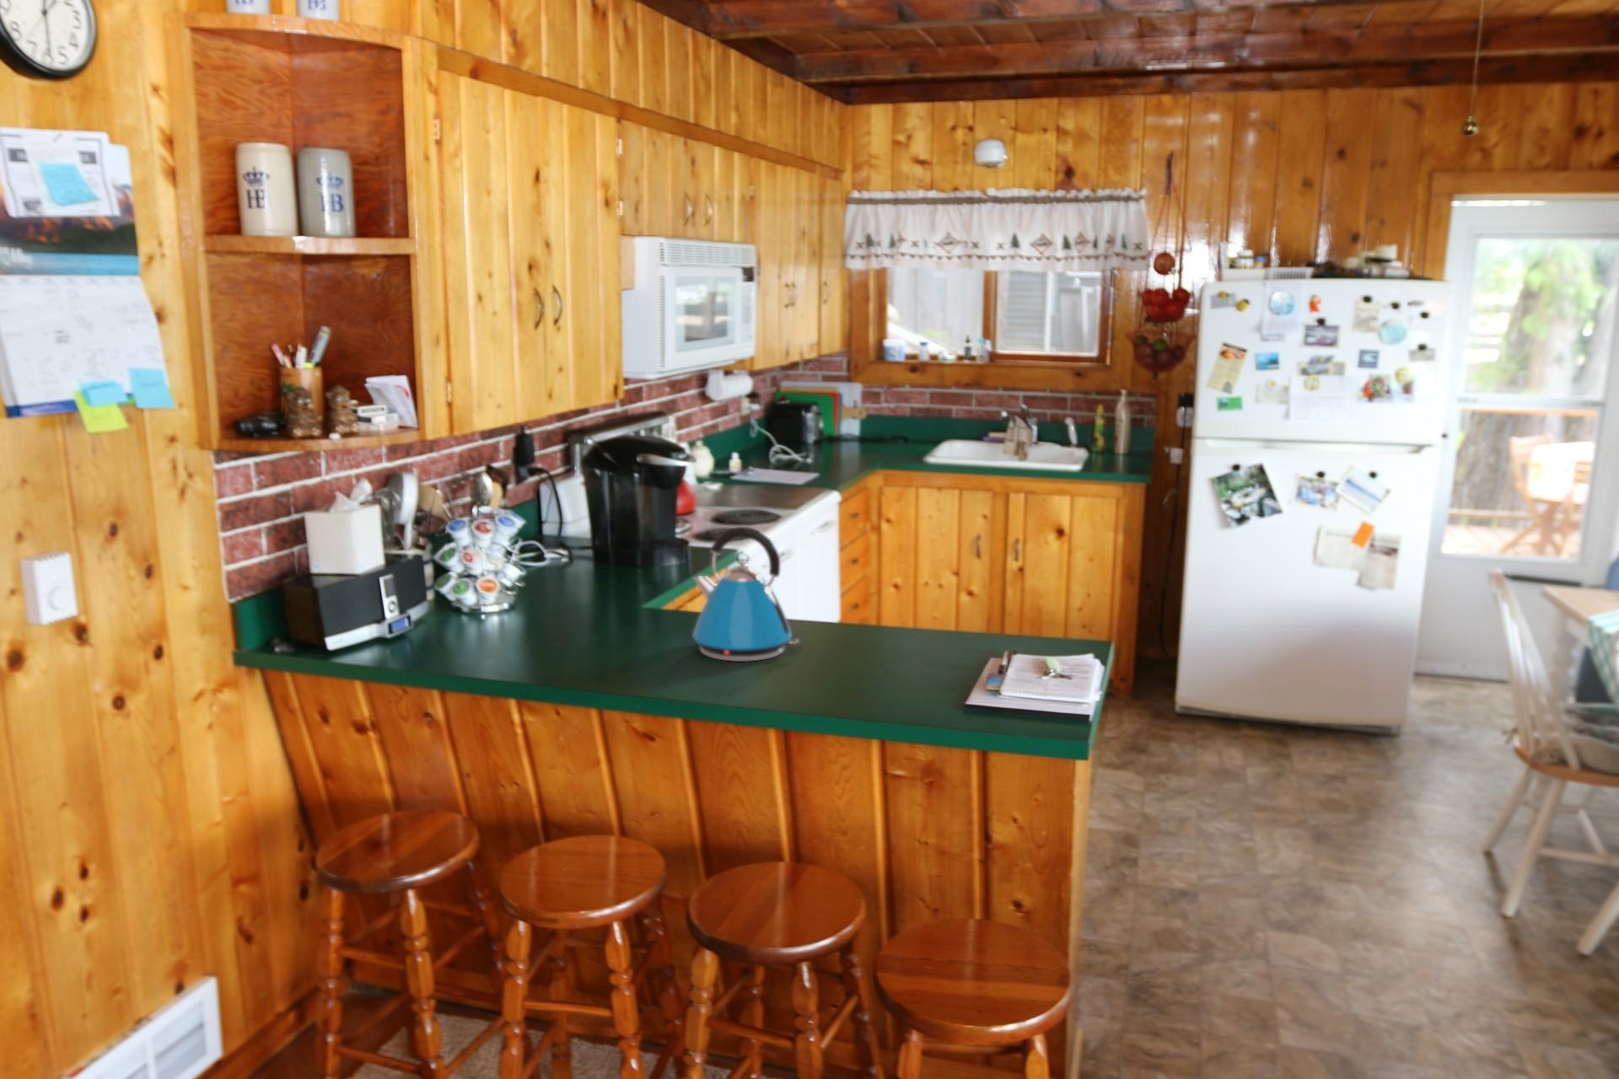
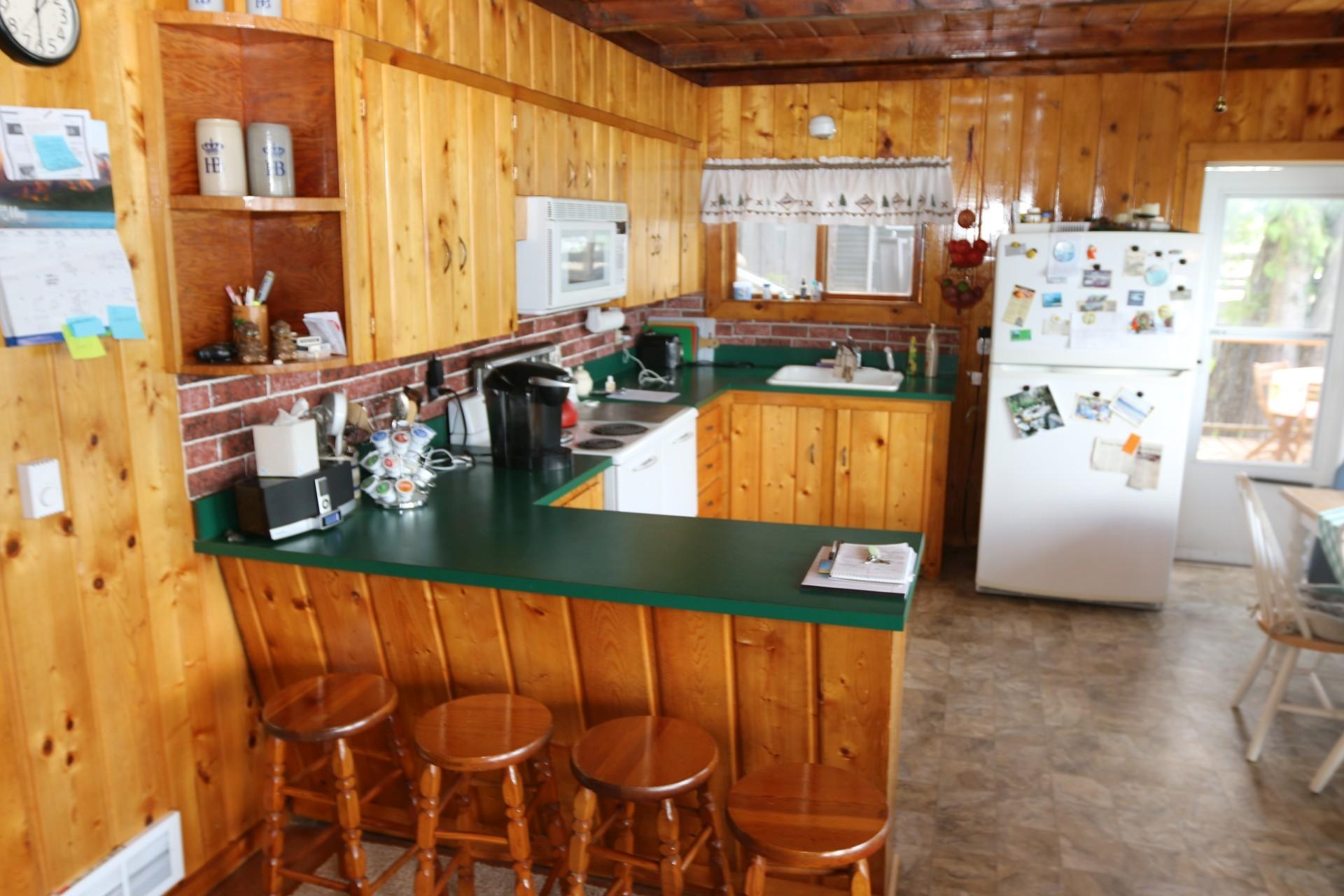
- kettle (746, 589)
